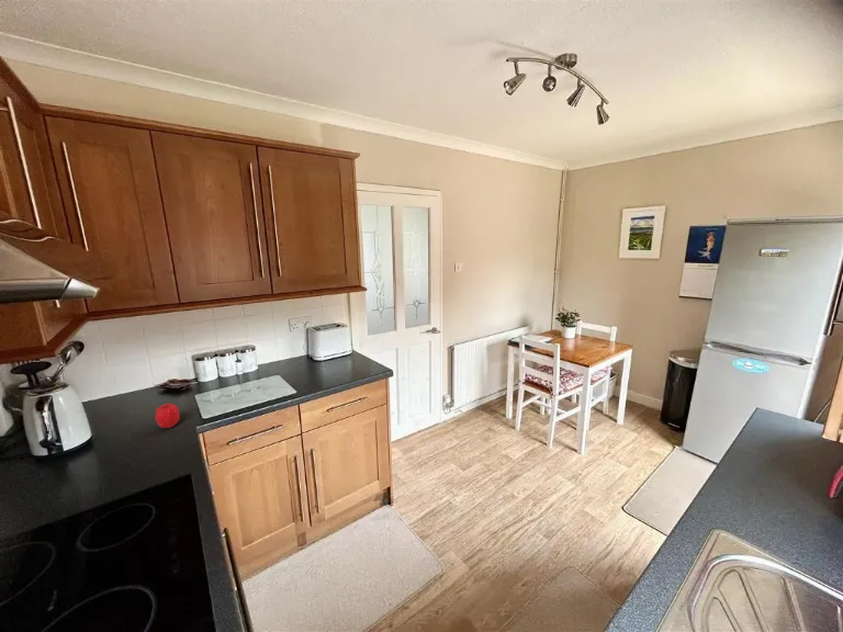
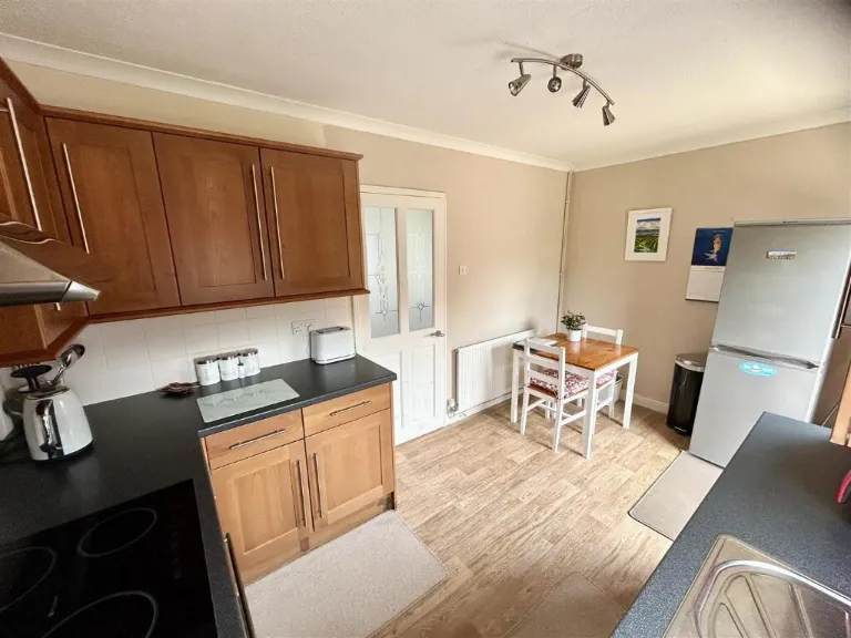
- fruit (167, 415)
